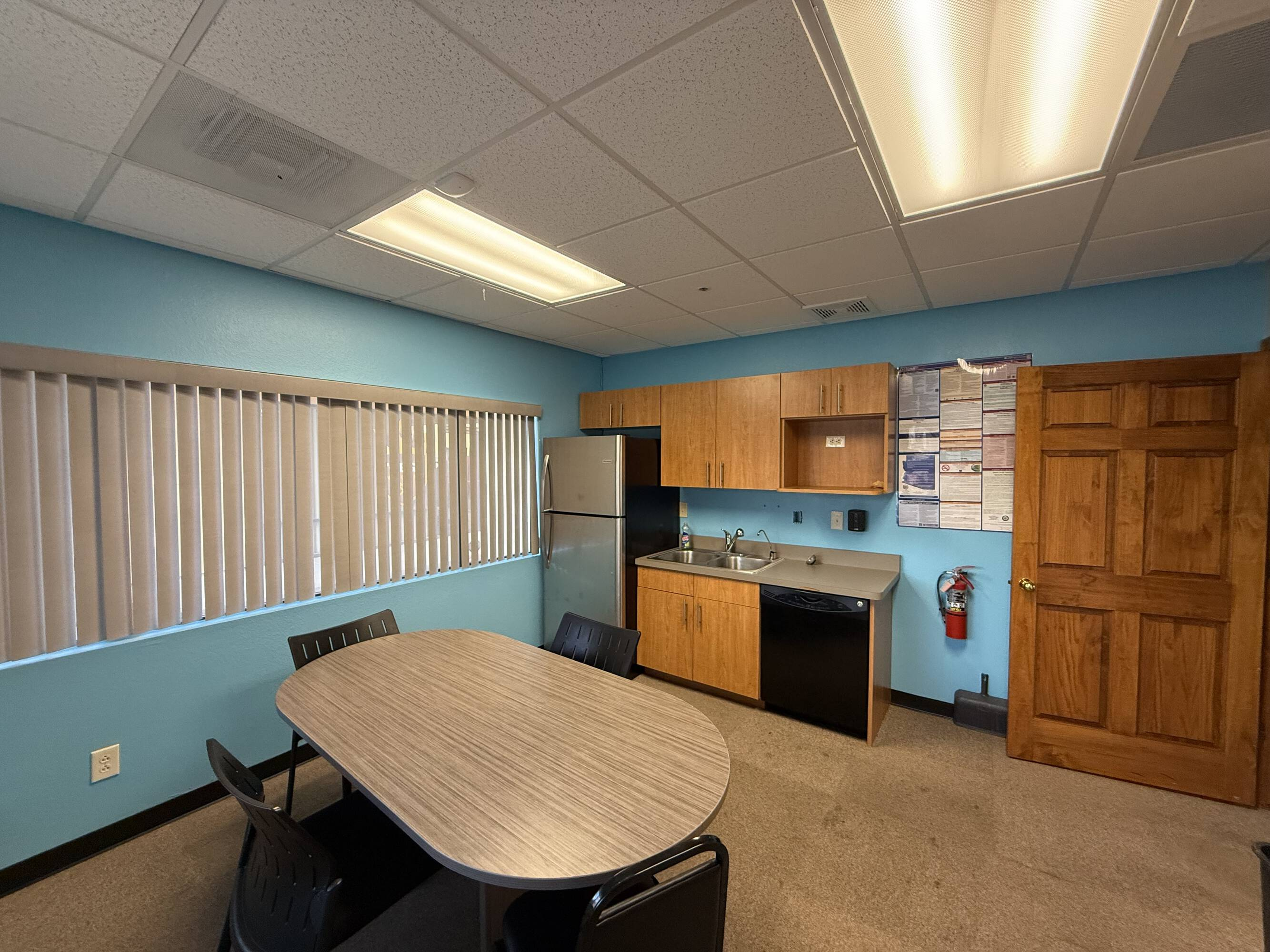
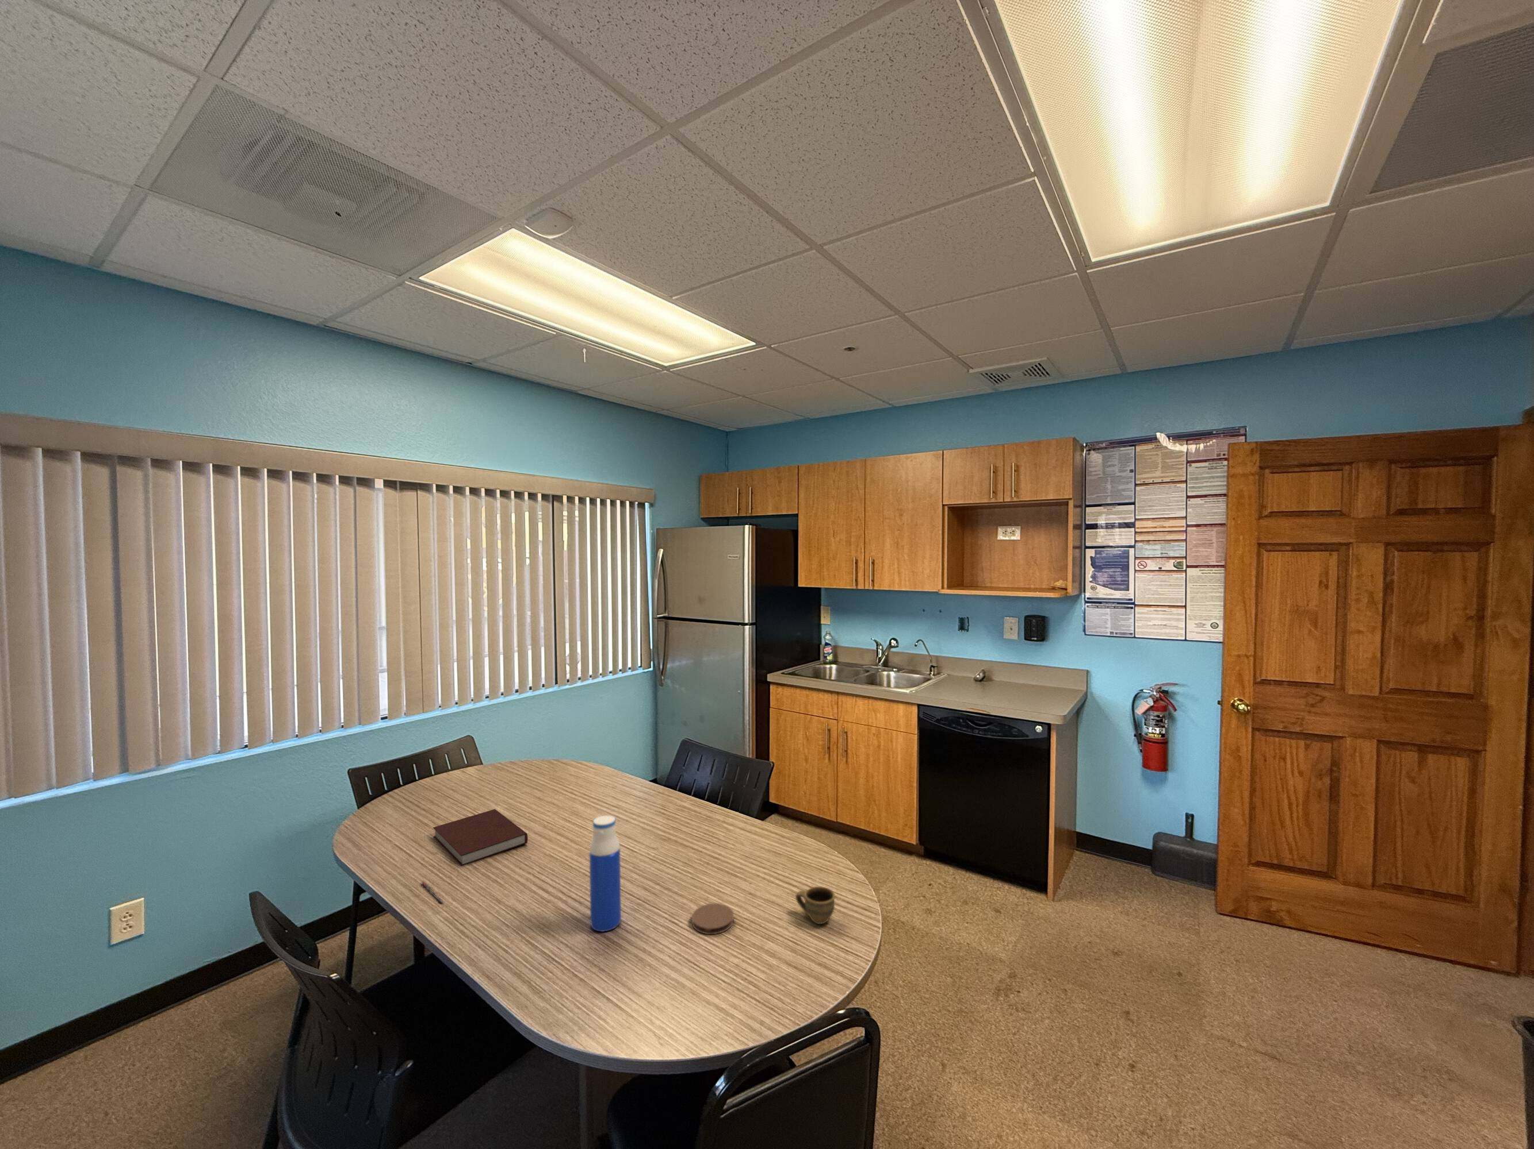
+ notebook (480, 835)
+ pen (432, 891)
+ coaster (713, 918)
+ cup (815, 904)
+ water bottle (605, 871)
